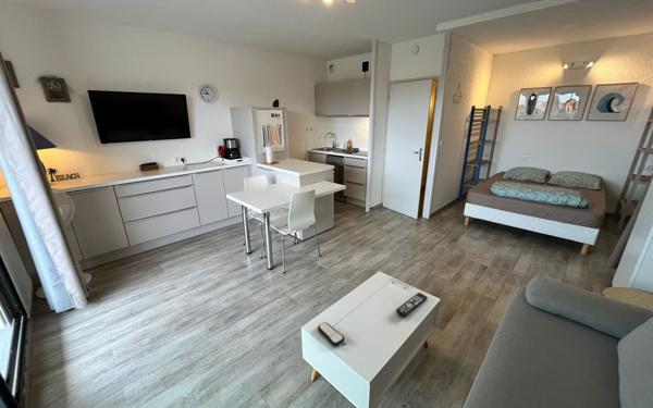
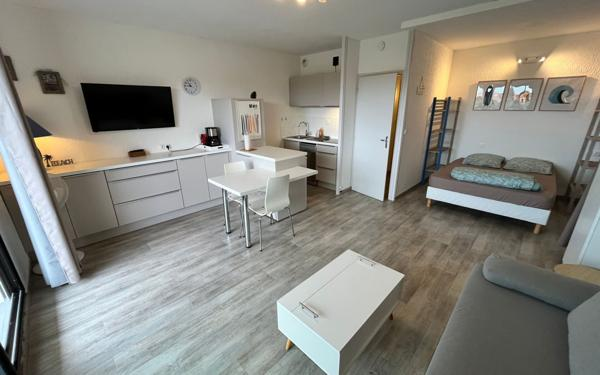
- remote control (411, 304)
- remote control (330, 333)
